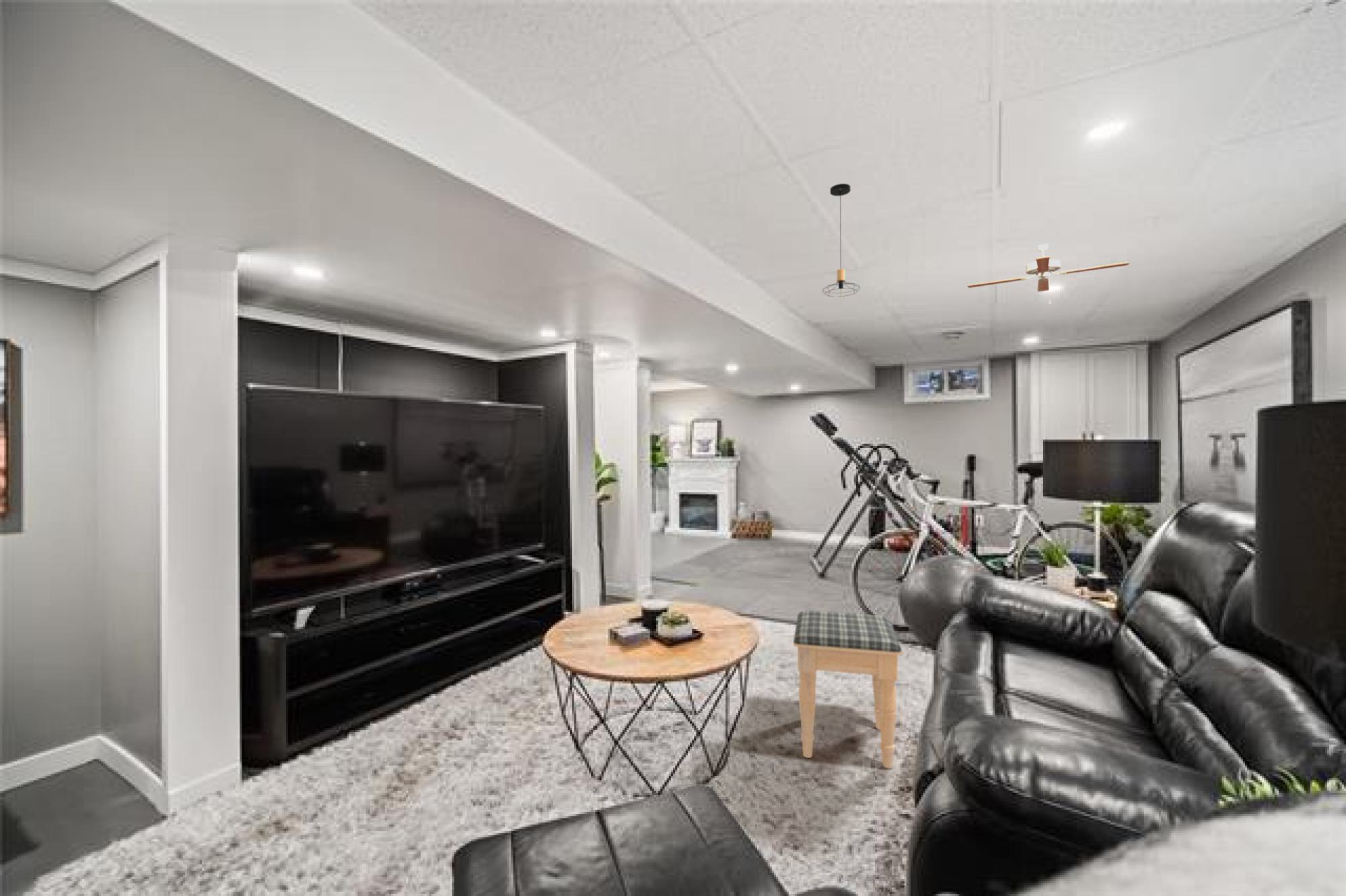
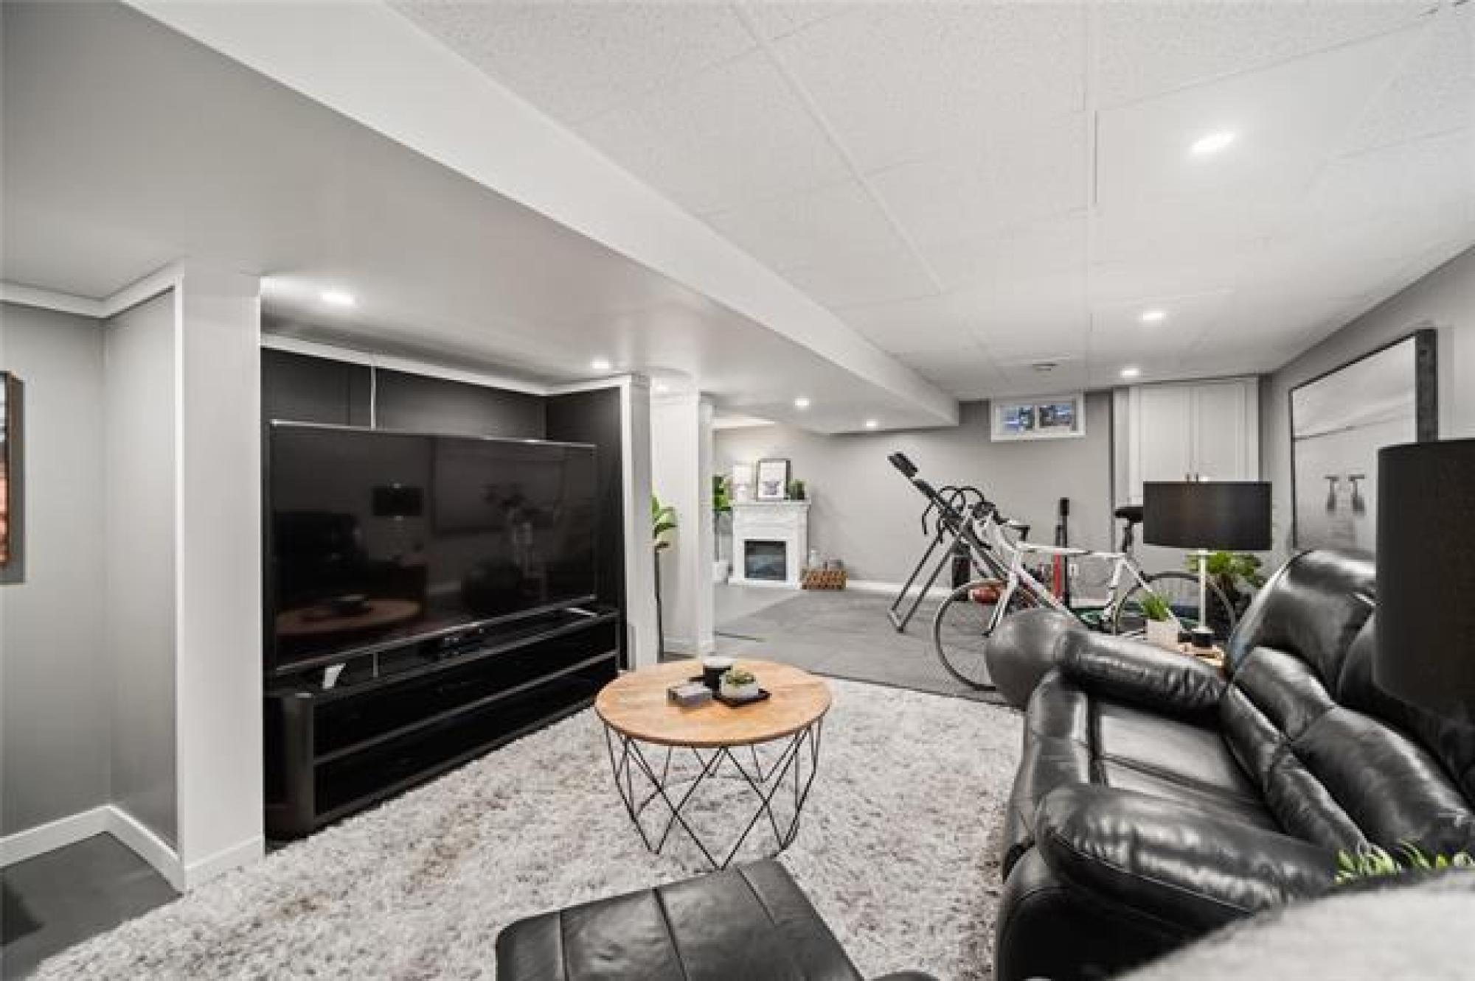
- footstool (845, 672)
- ceiling fan (1042, 275)
- pendant light (841, 244)
